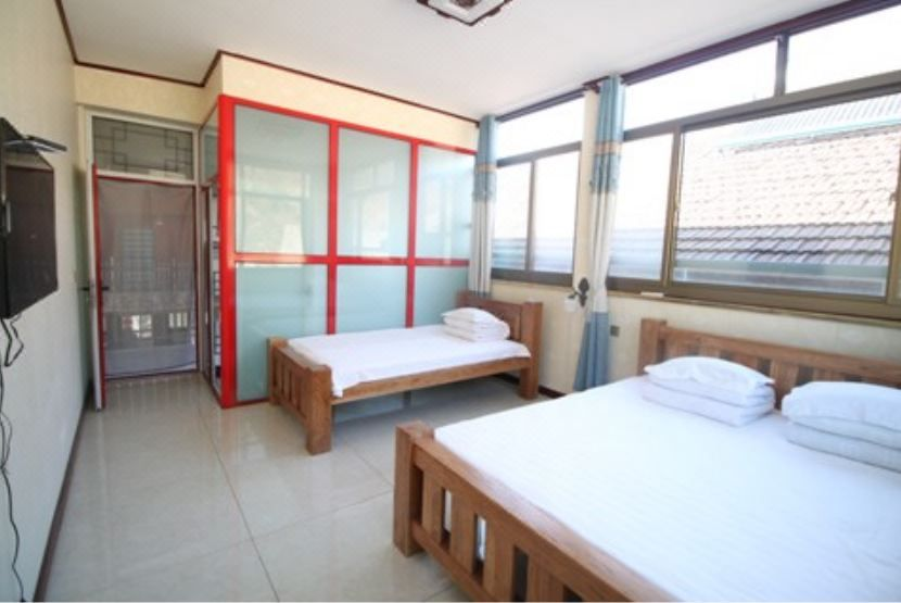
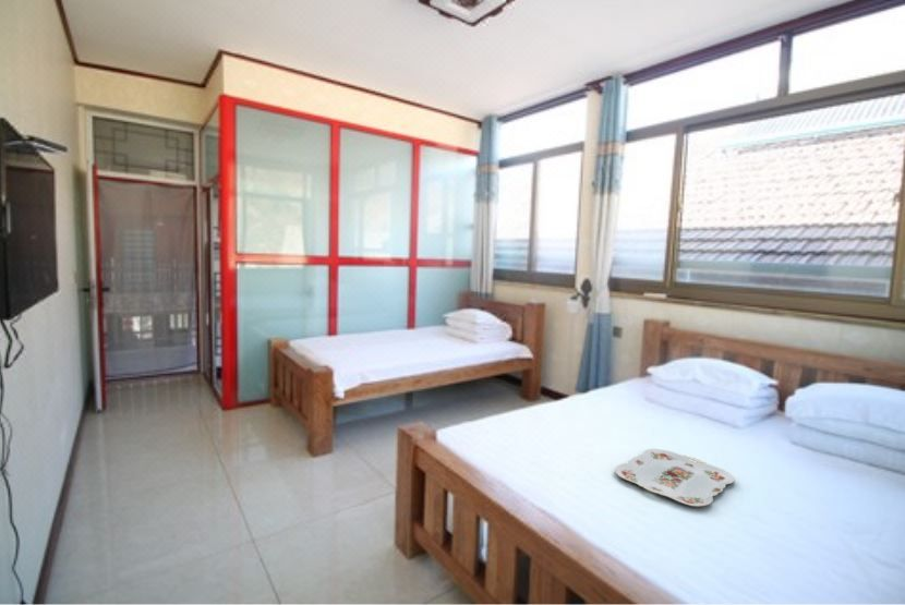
+ serving tray (674, 474)
